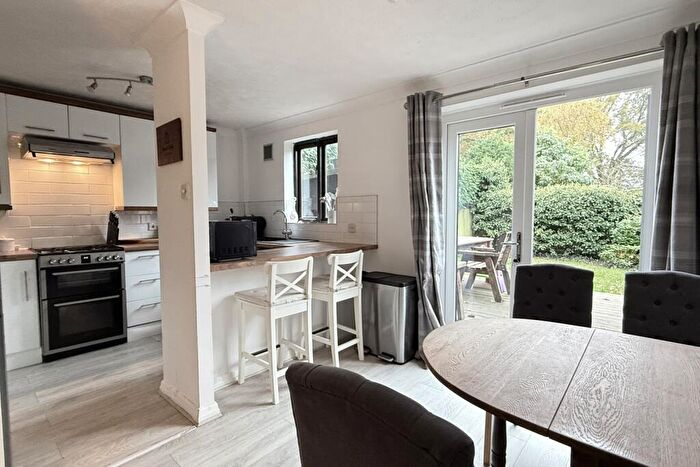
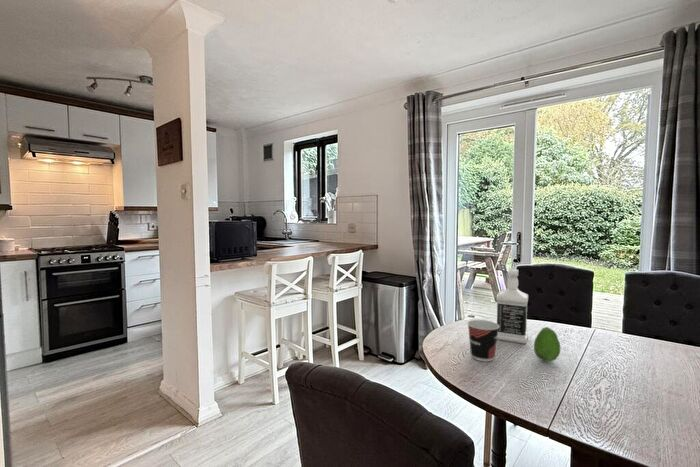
+ fruit (547, 343)
+ bottle (512, 303)
+ cup (482, 340)
